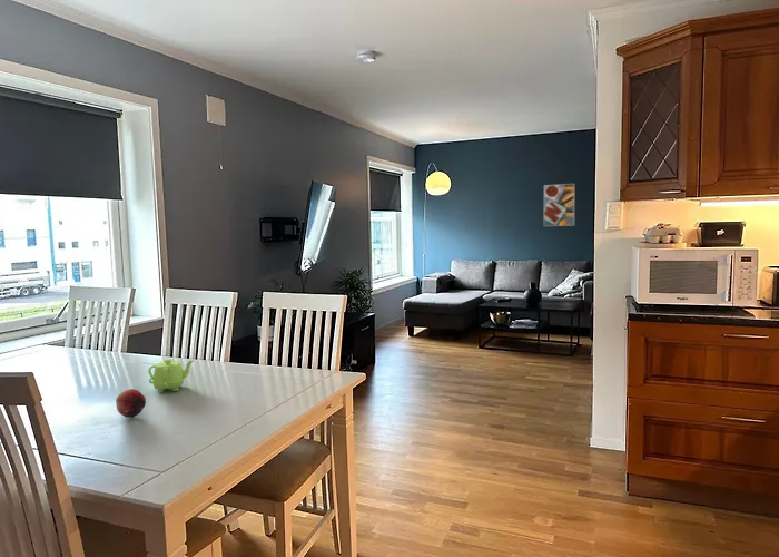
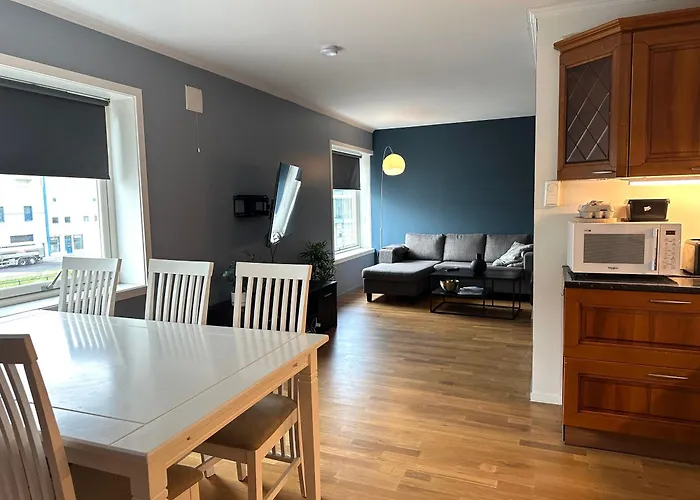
- fruit (130, 403)
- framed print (559, 205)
- teapot (171, 373)
